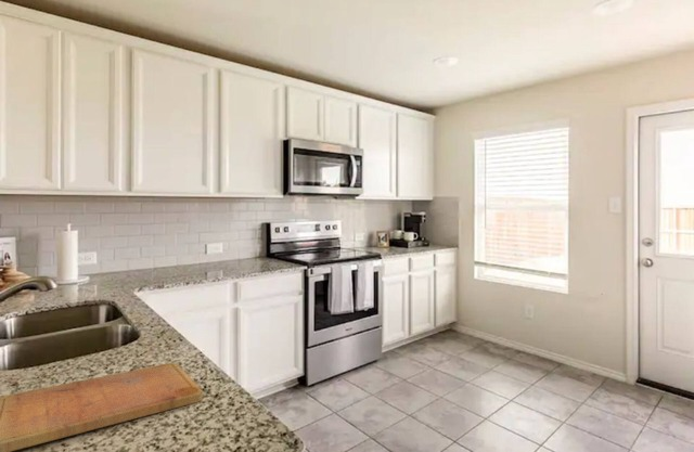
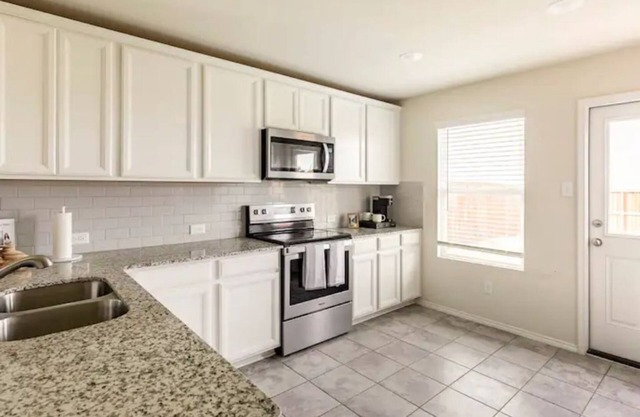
- cutting board (102, 398)
